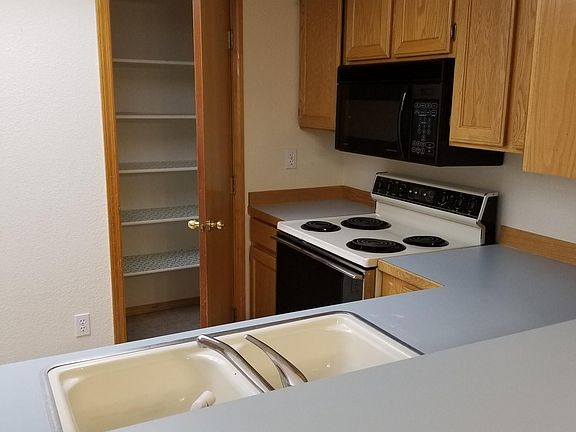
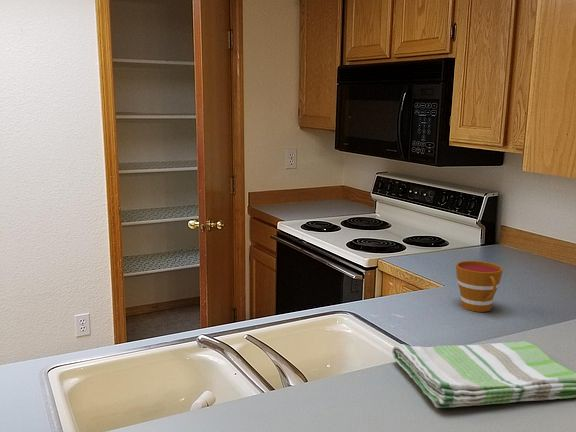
+ cup (480, 287)
+ dish towel (485, 365)
